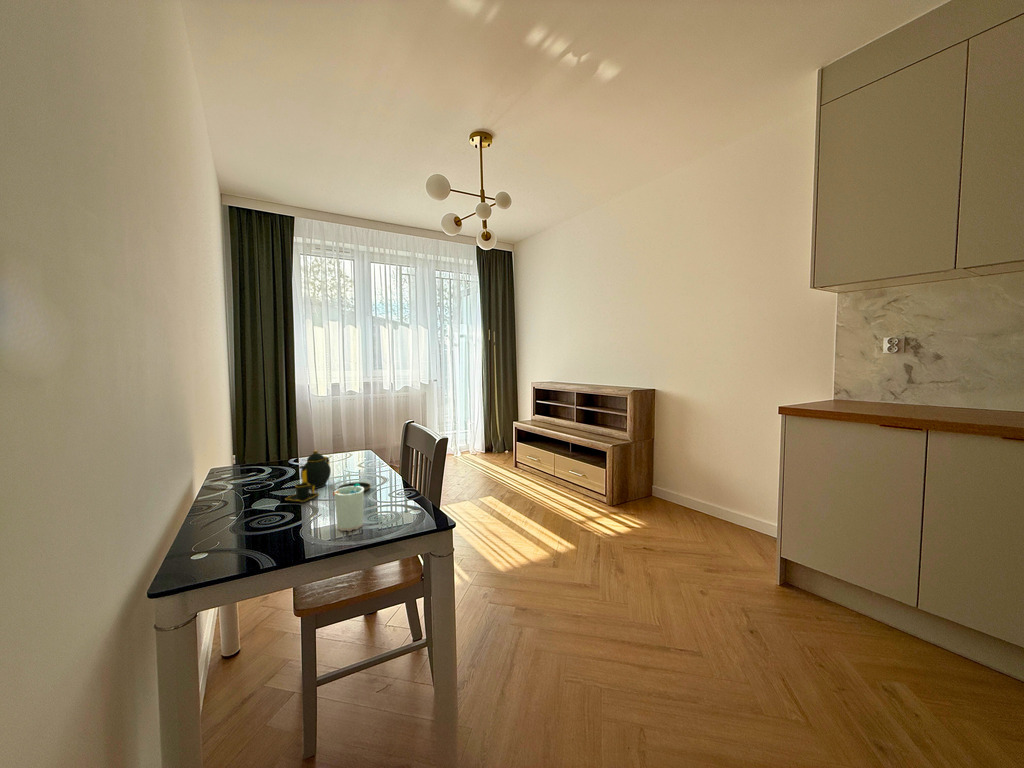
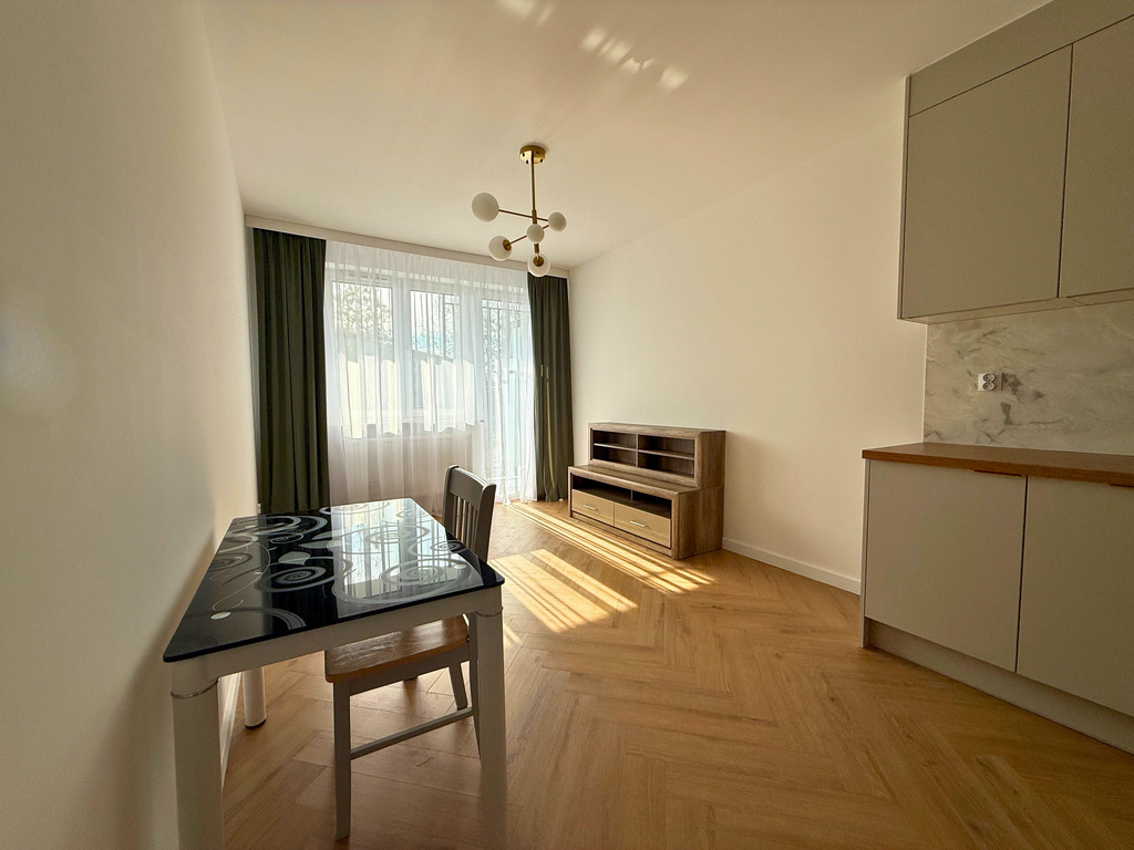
- cup (348, 504)
- teapot (326, 473)
